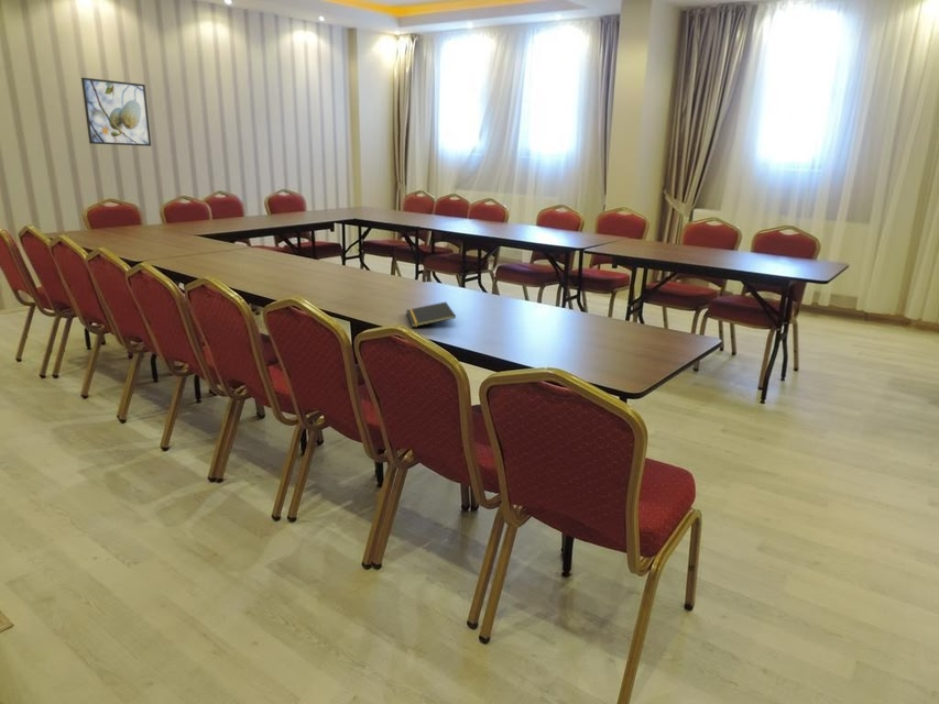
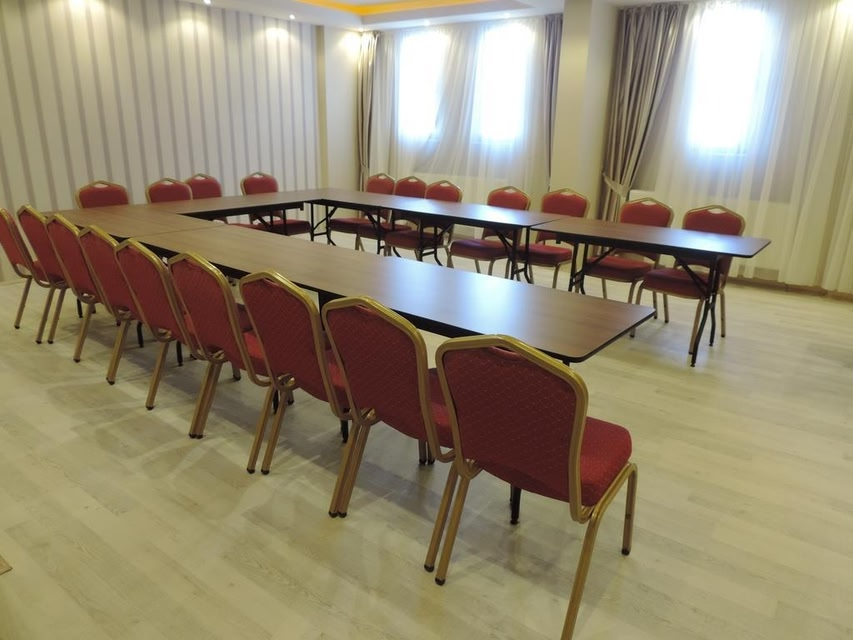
- notepad (429, 314)
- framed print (118, 113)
